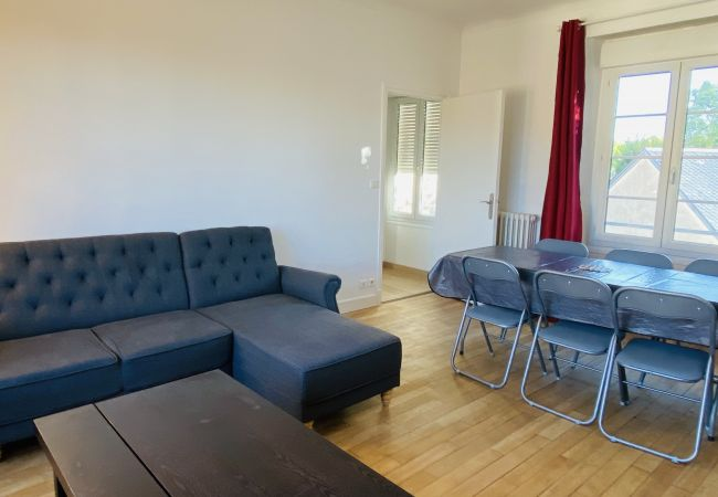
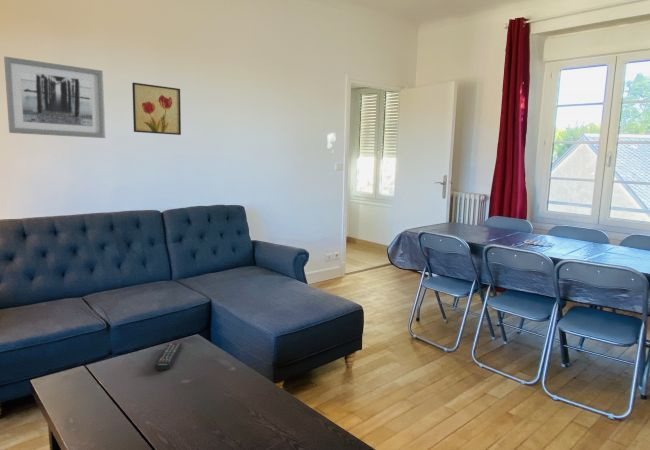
+ remote control (169, 355)
+ wall art (58, 100)
+ wall art (157, 109)
